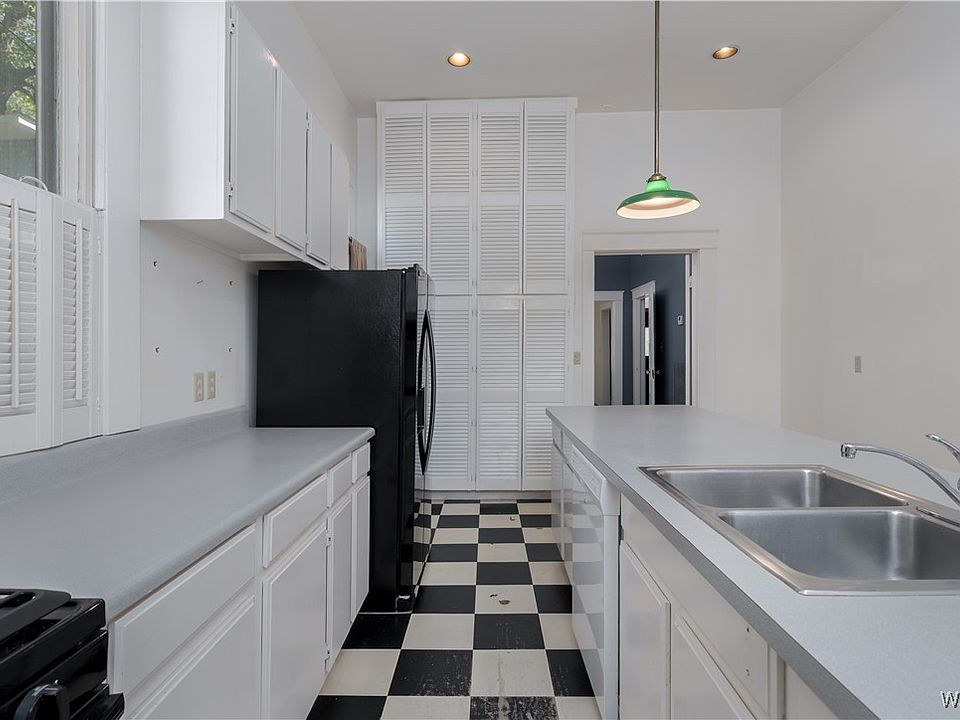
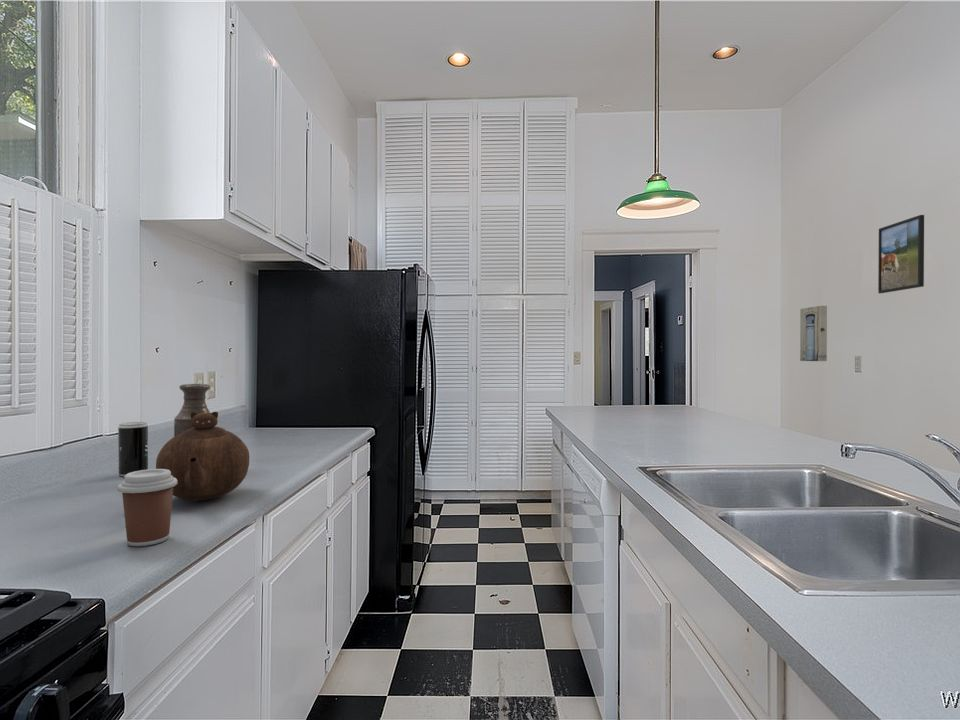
+ beverage can (133, 448)
+ coffee cup (148, 506)
+ teapot (203, 455)
+ wall art (813, 334)
+ bottle (193, 427)
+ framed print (900, 256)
